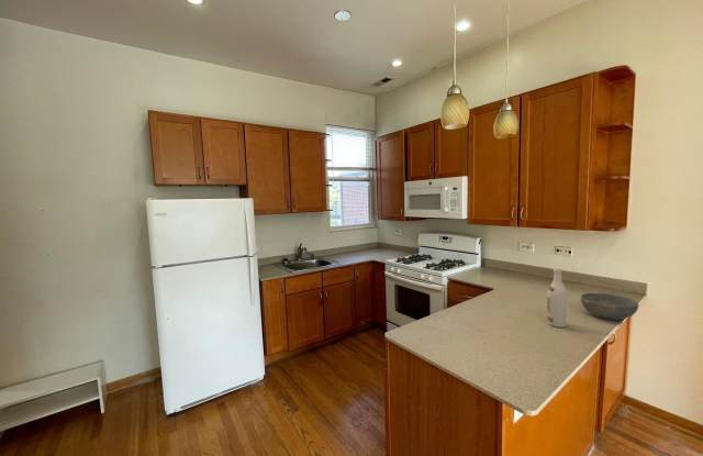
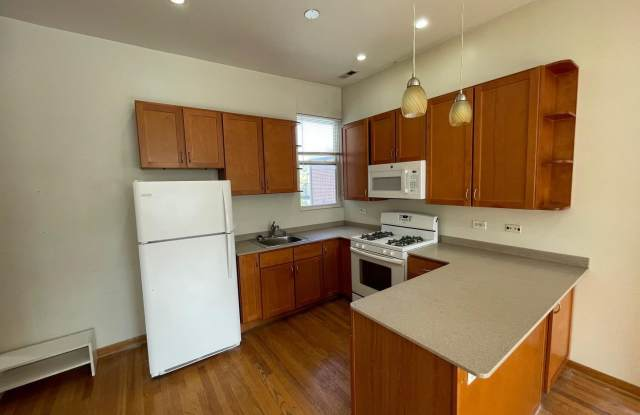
- bowl (607, 307)
- wine bottle (557, 296)
